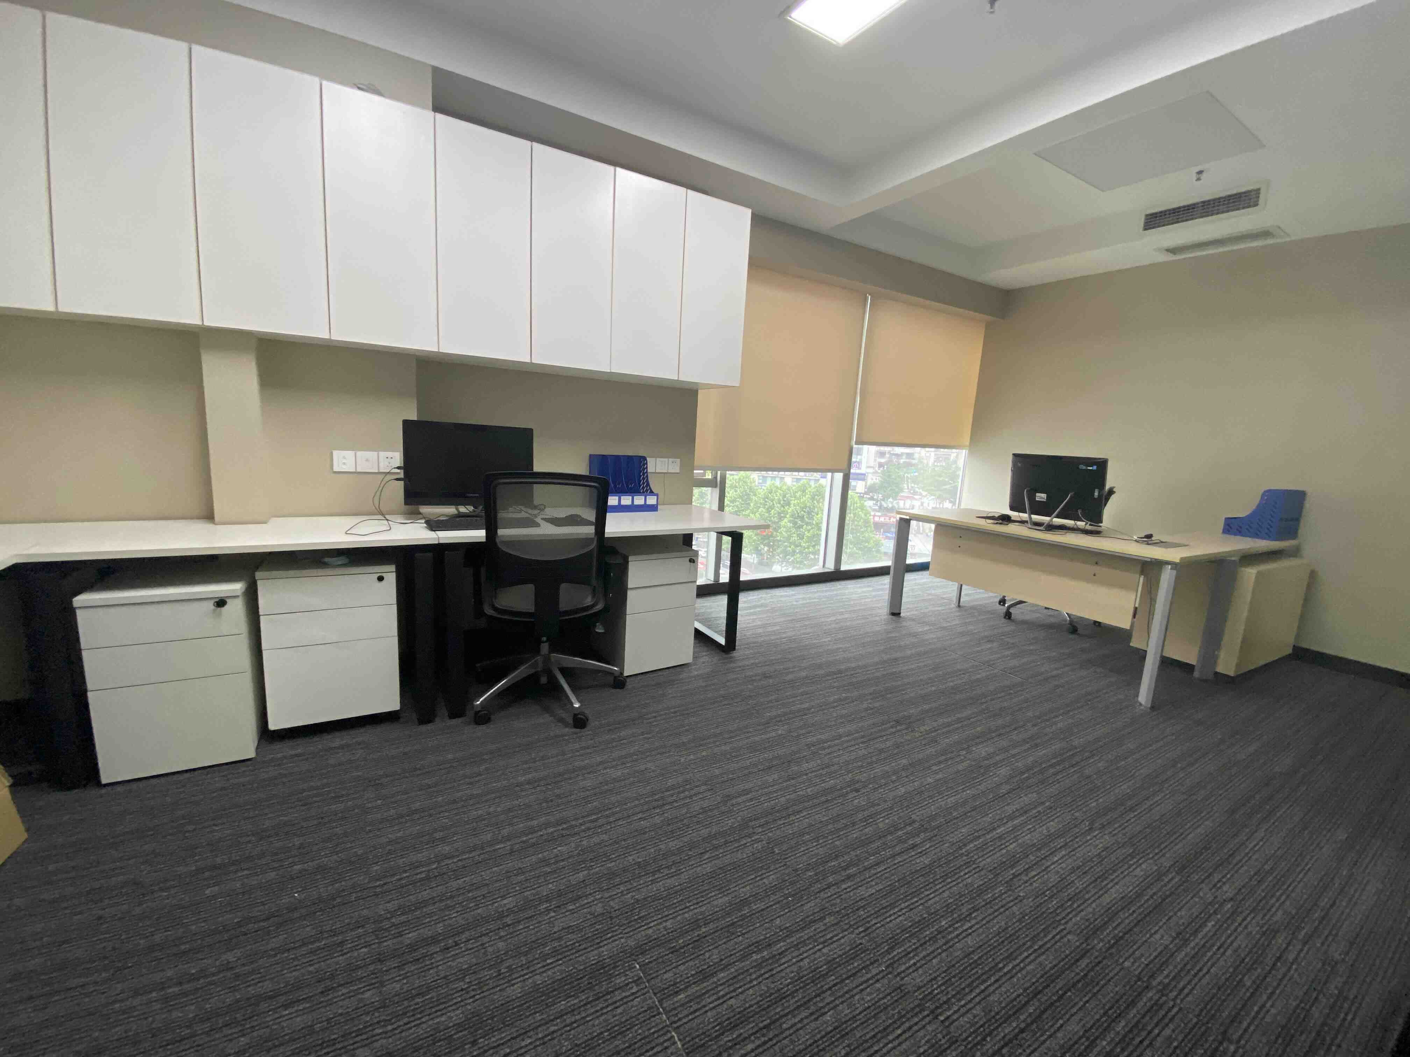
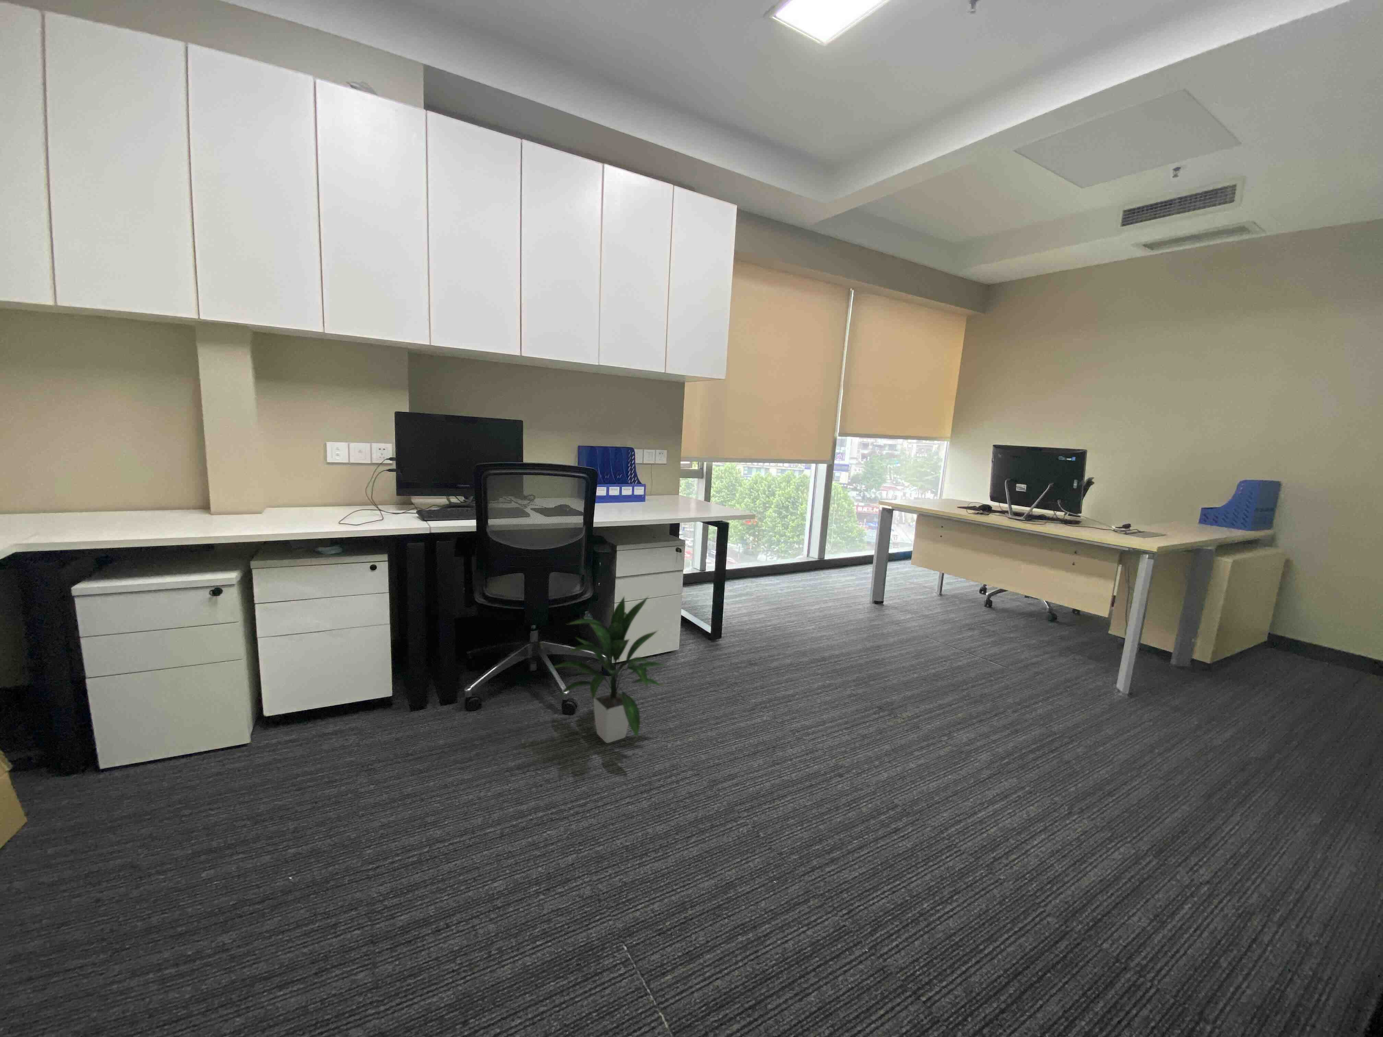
+ indoor plant (613, 670)
